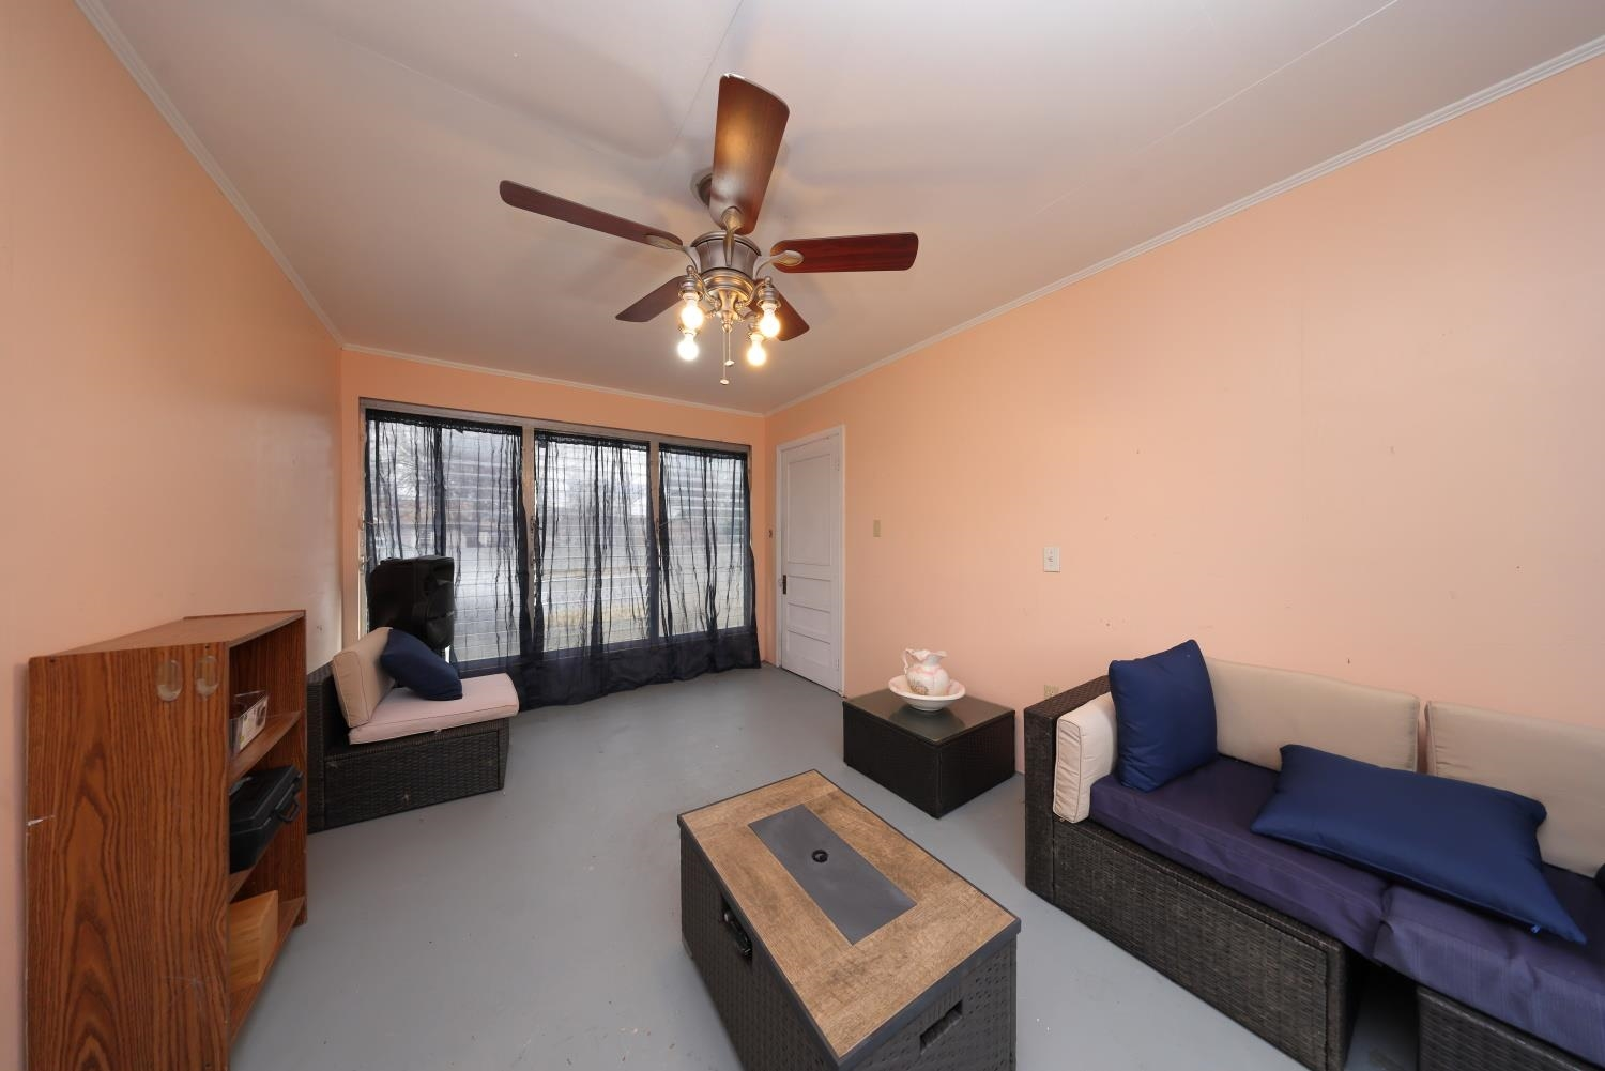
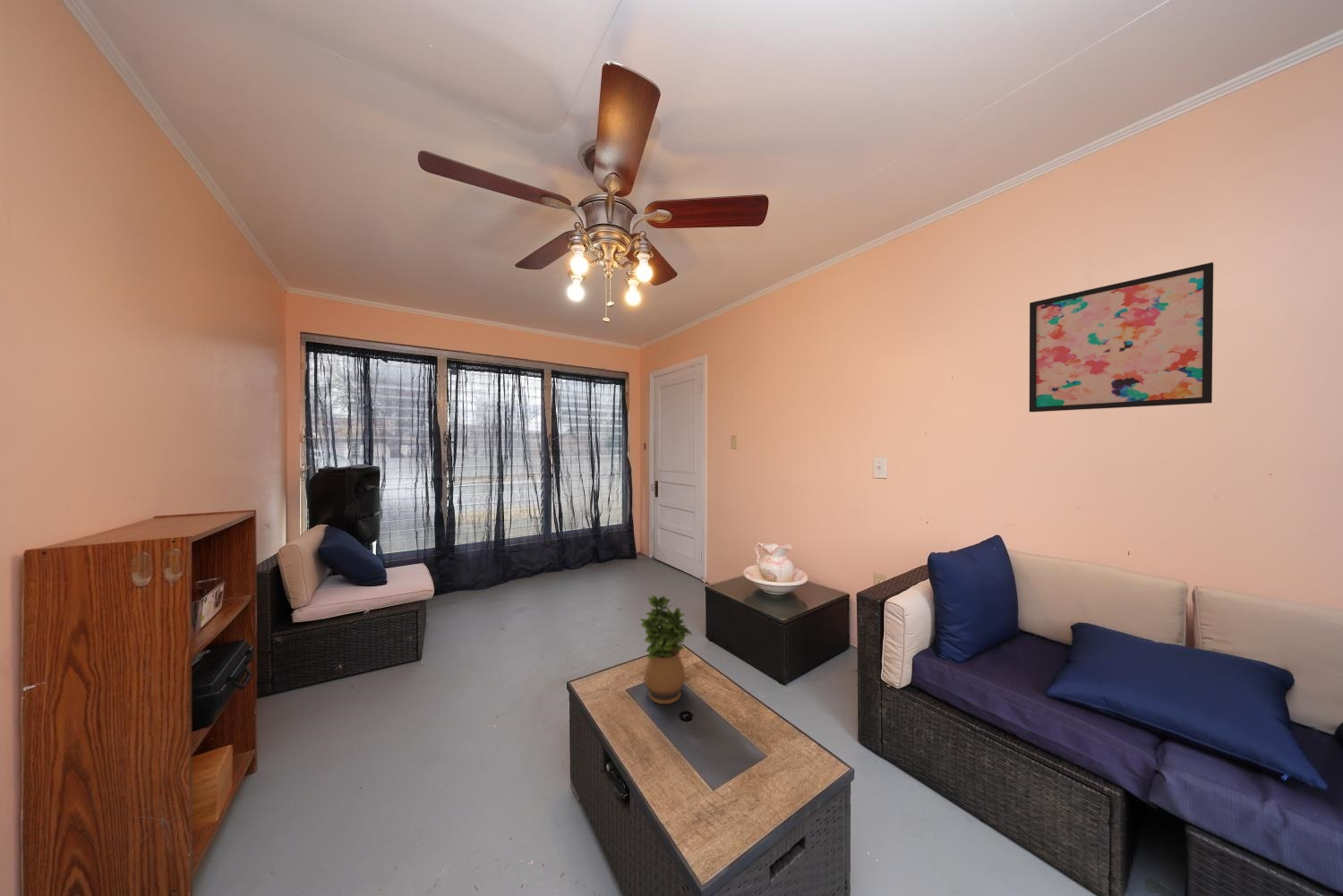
+ potted plant (663, 647)
+ wall art (1109, 346)
